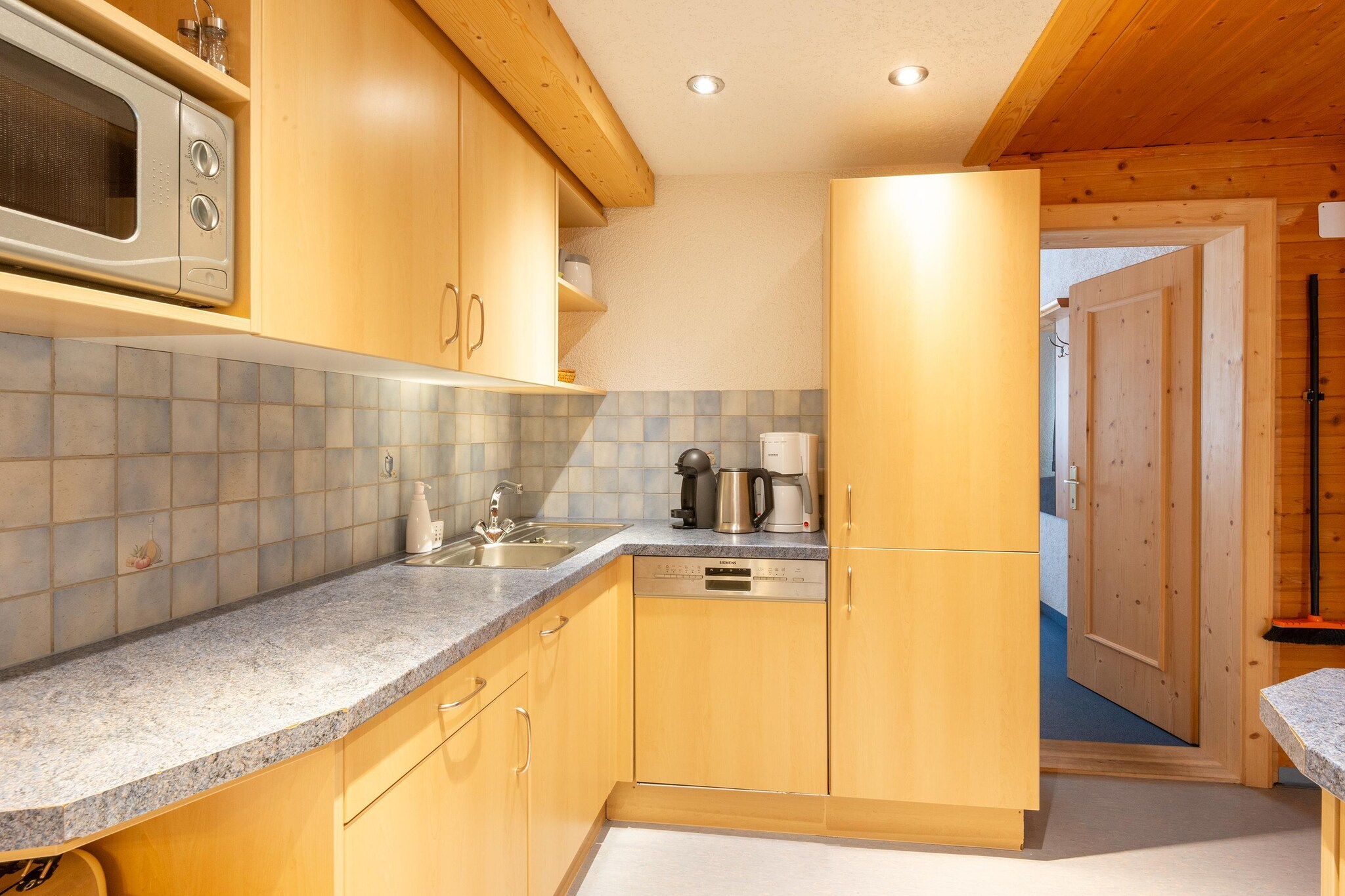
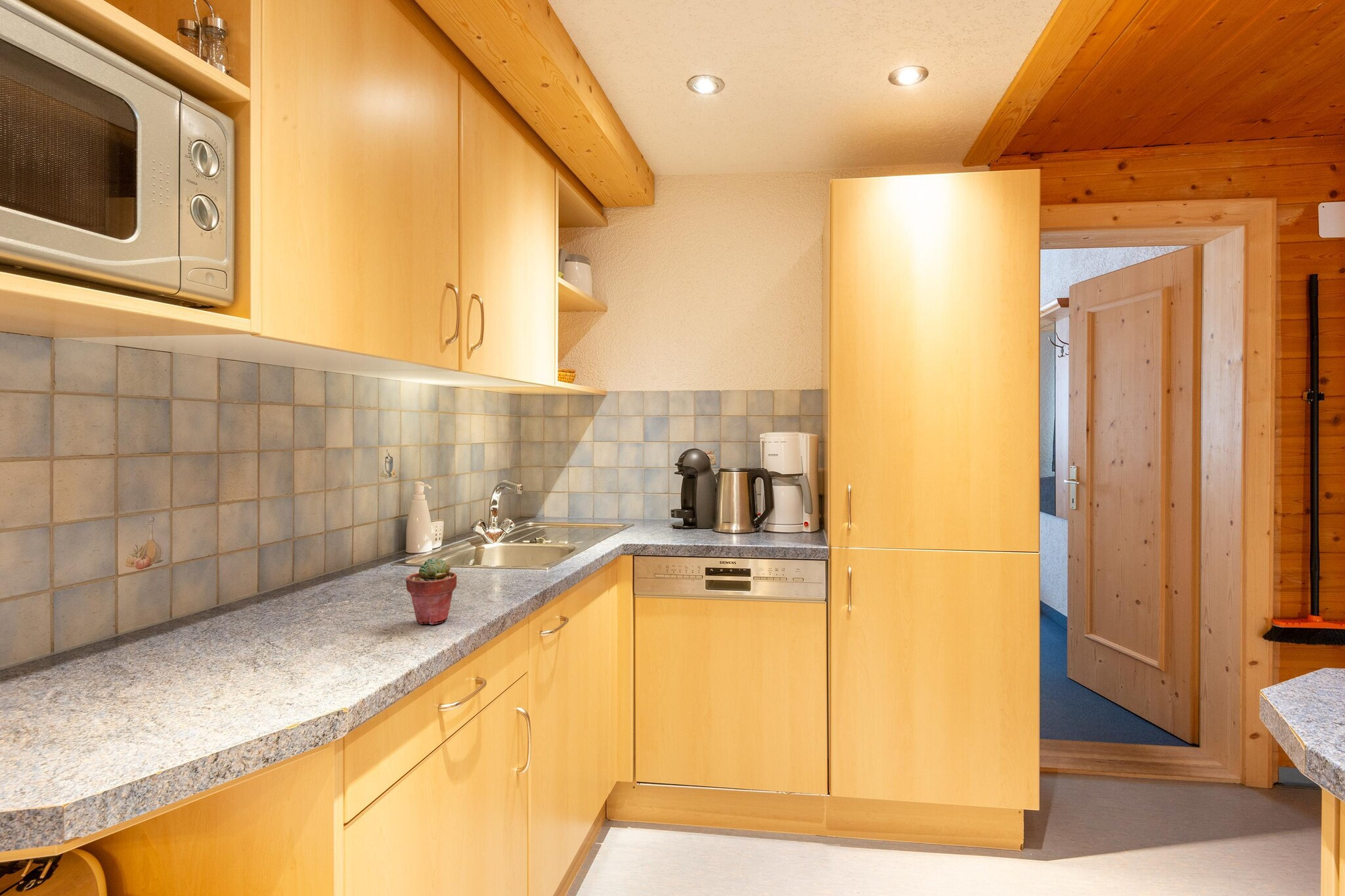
+ potted succulent (431, 588)
